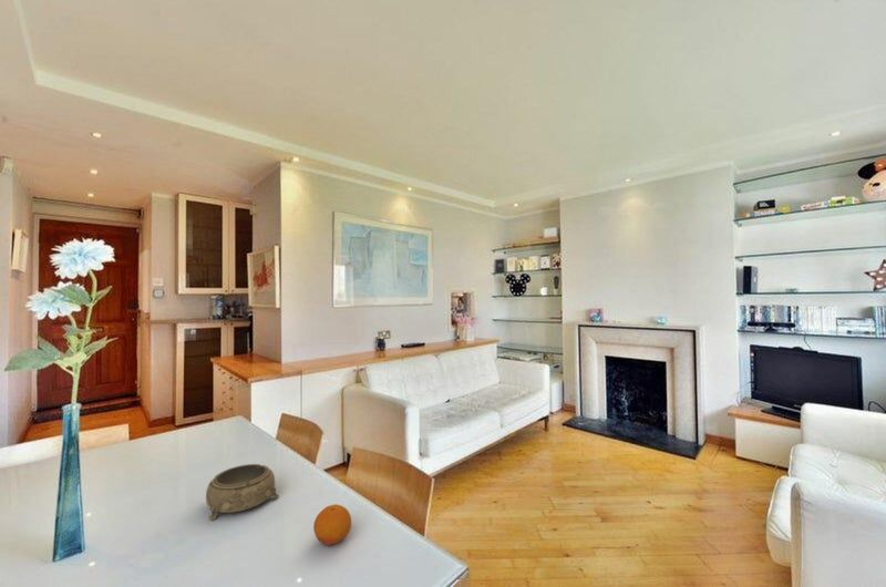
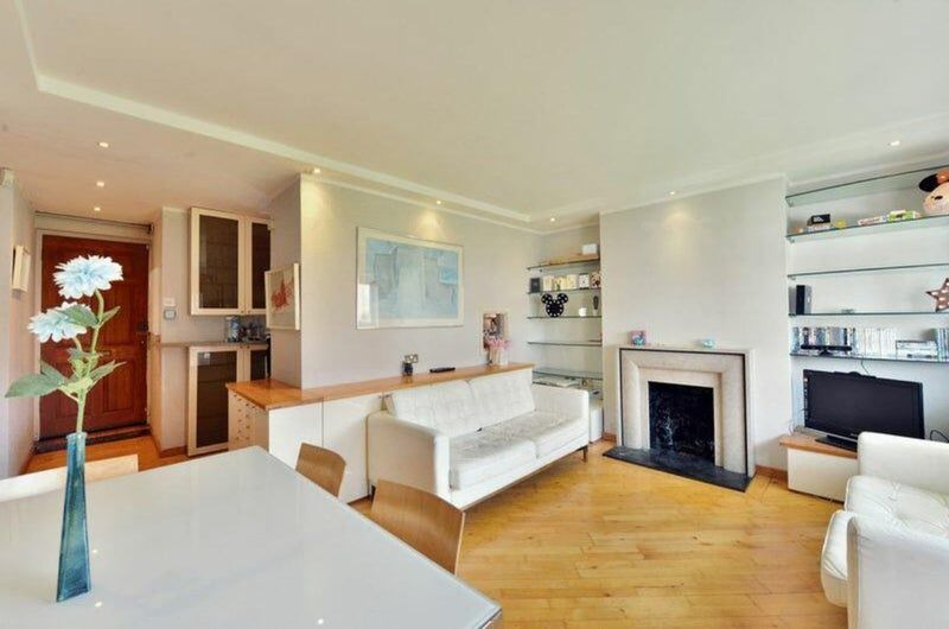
- fruit (332, 524)
- decorative bowl (244, 487)
